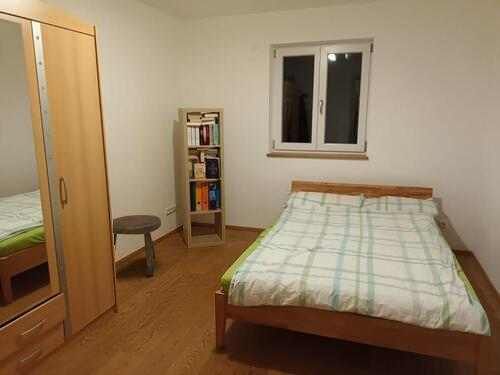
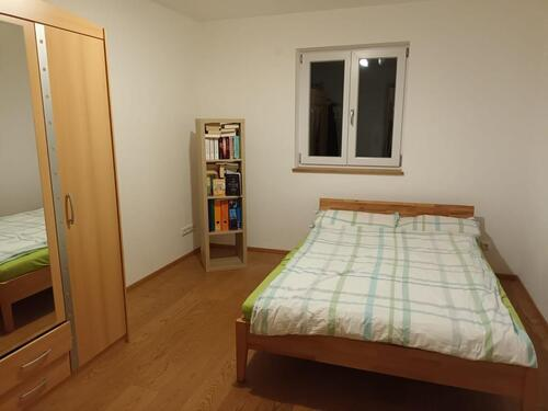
- stool (145, 243)
